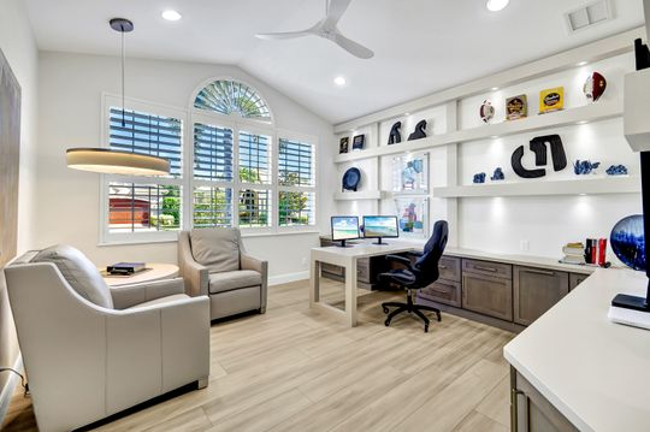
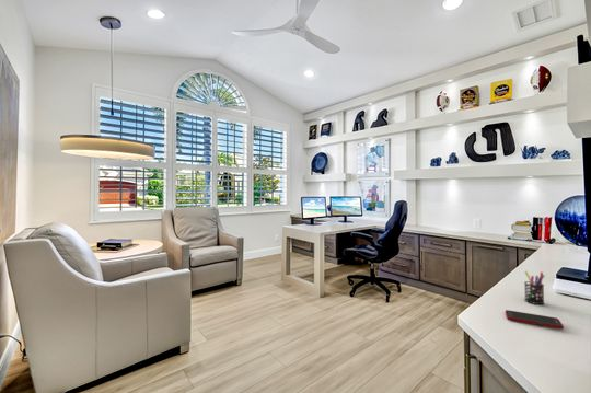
+ cell phone (532, 319)
+ pen holder (536, 286)
